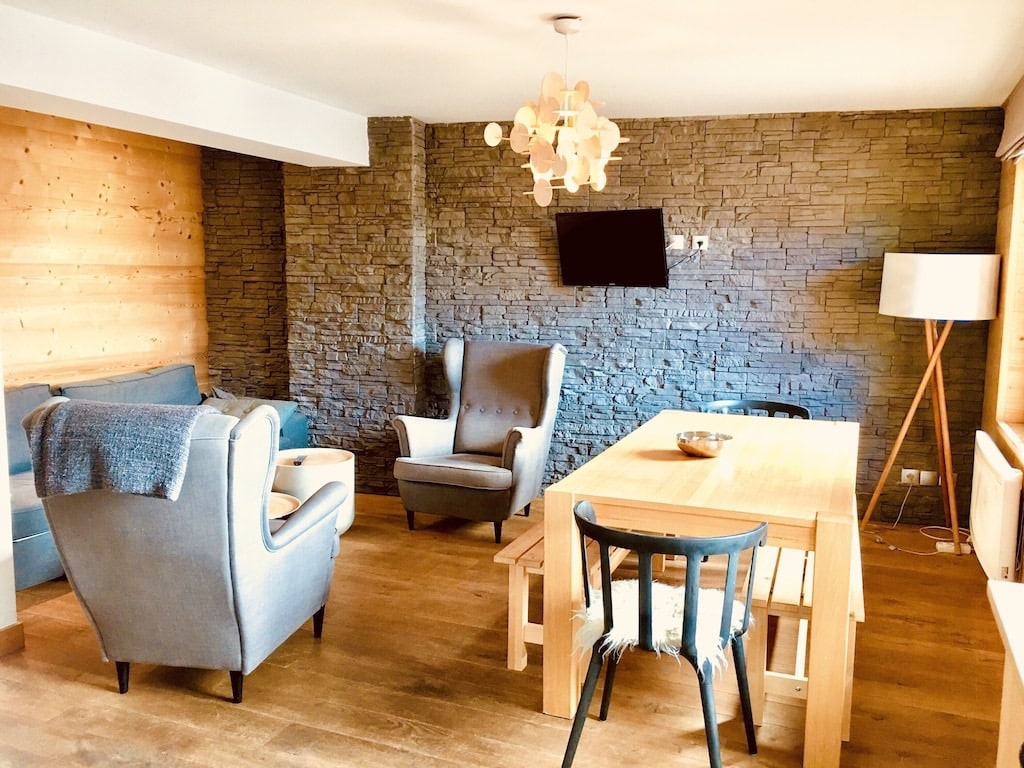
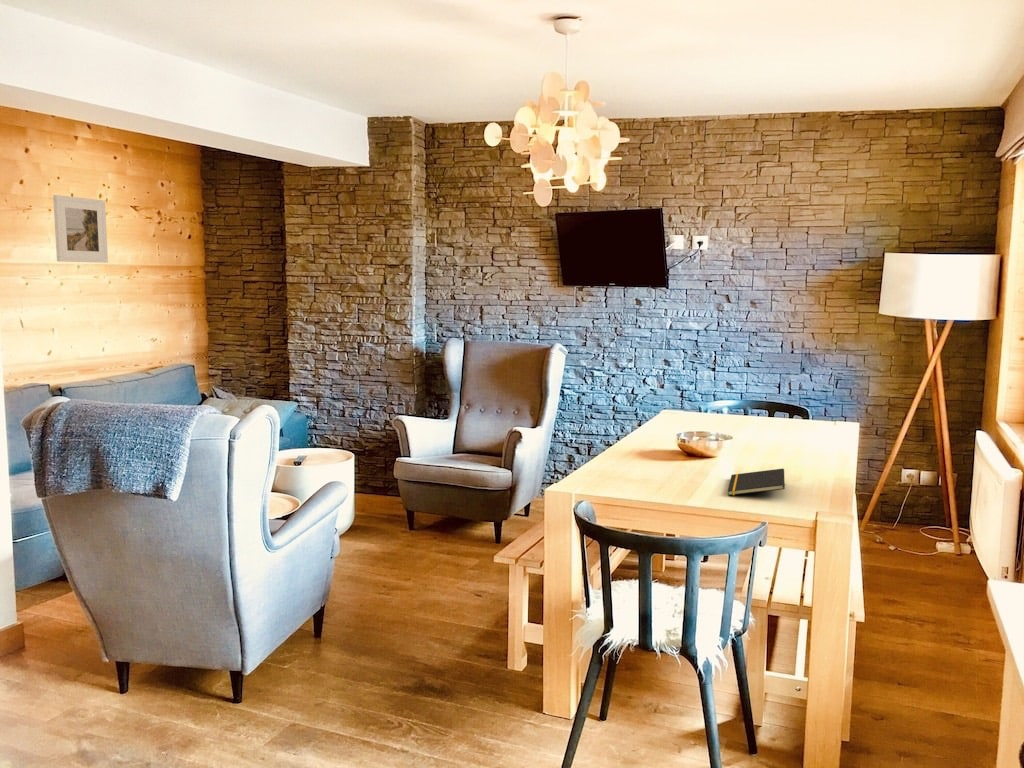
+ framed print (81, 230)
+ notepad (756, 481)
